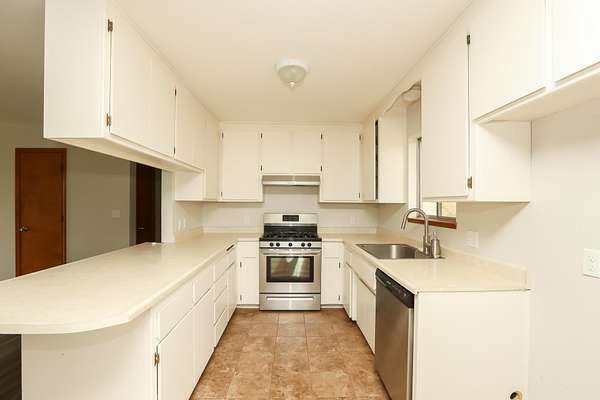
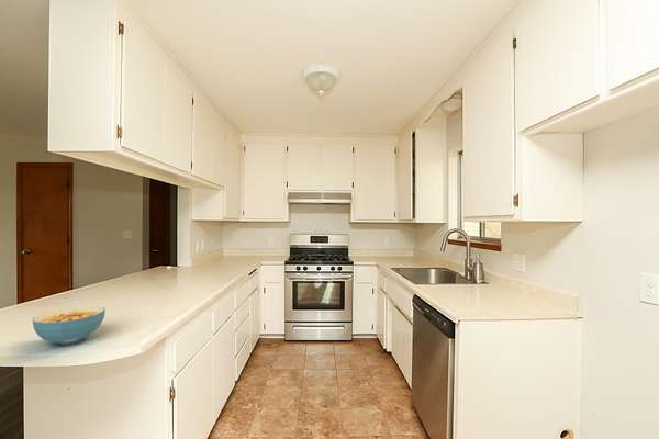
+ cereal bowl (70, 327)
